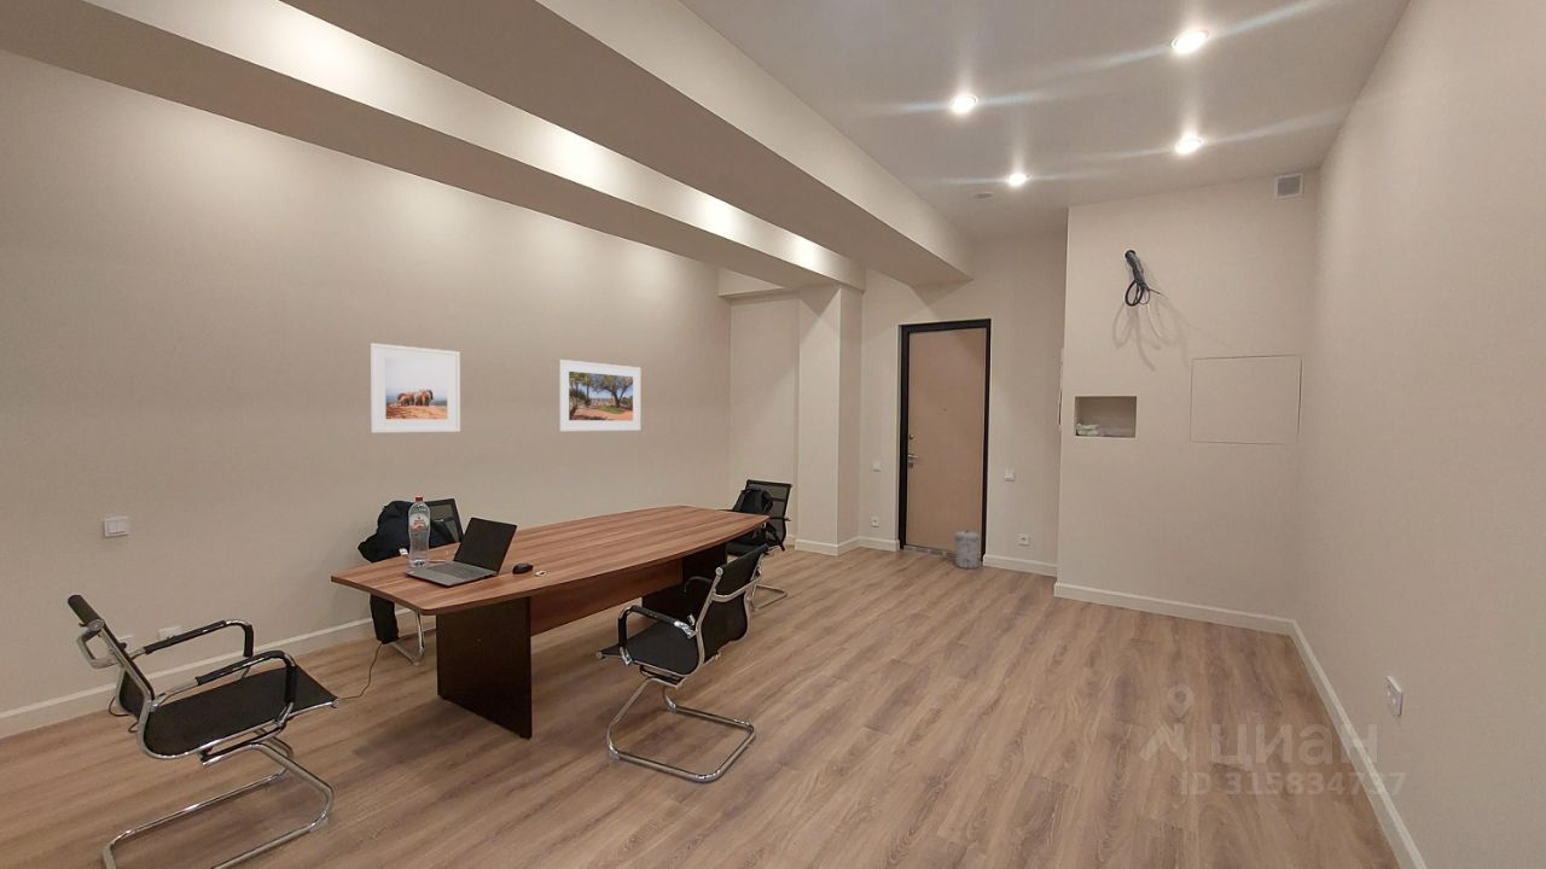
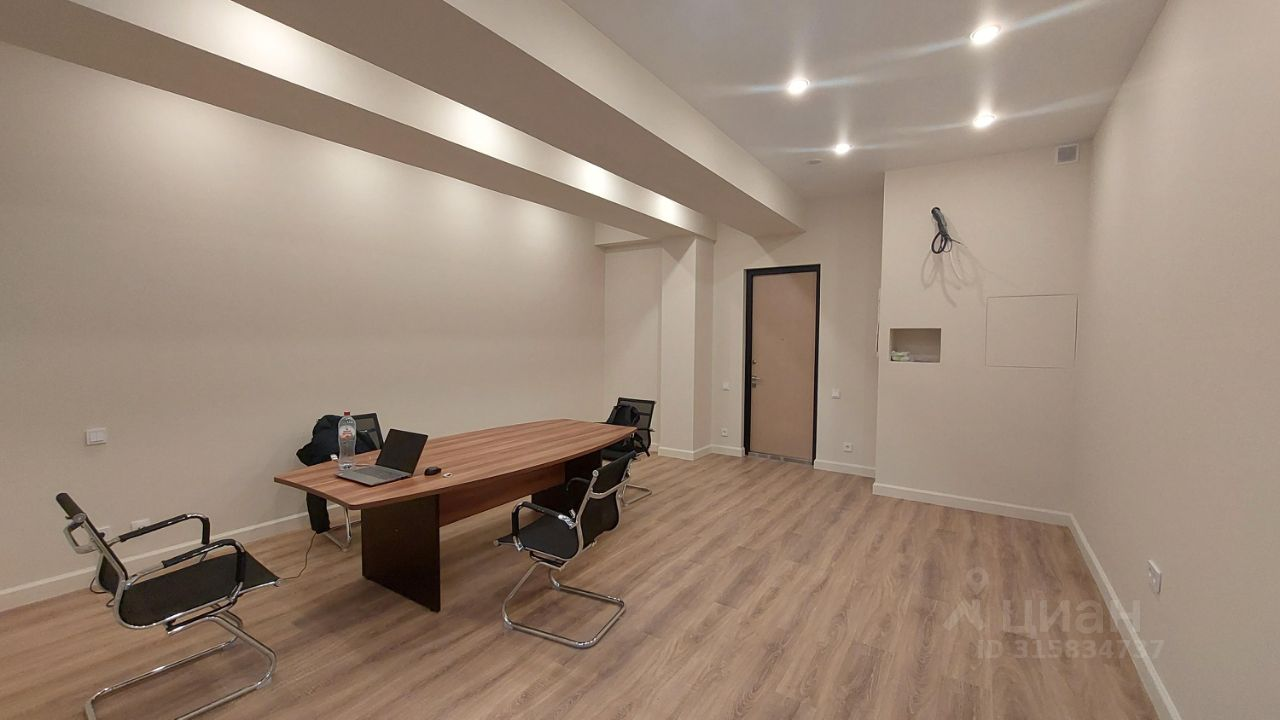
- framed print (417, 390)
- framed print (601, 397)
- trash can (966, 548)
